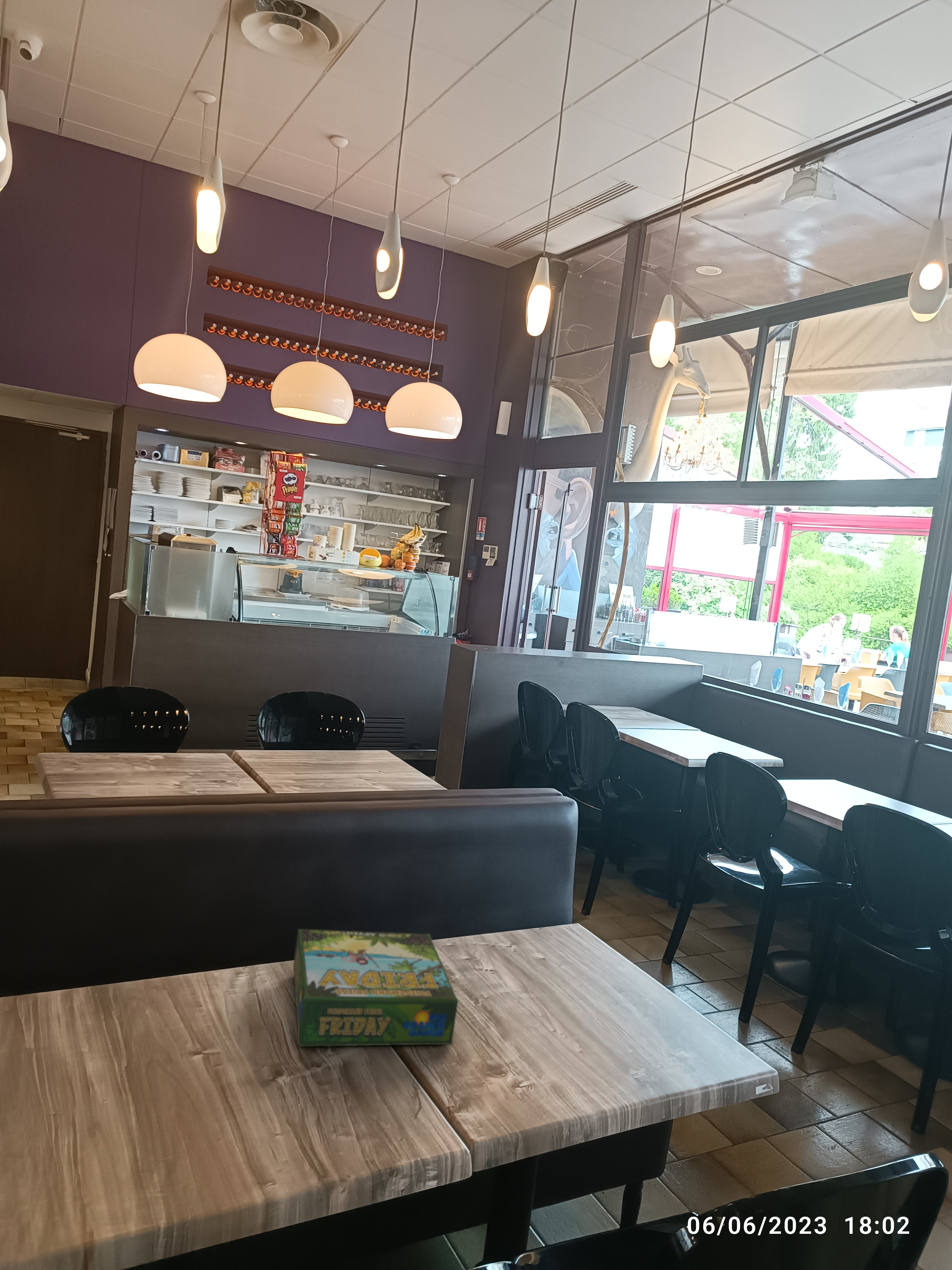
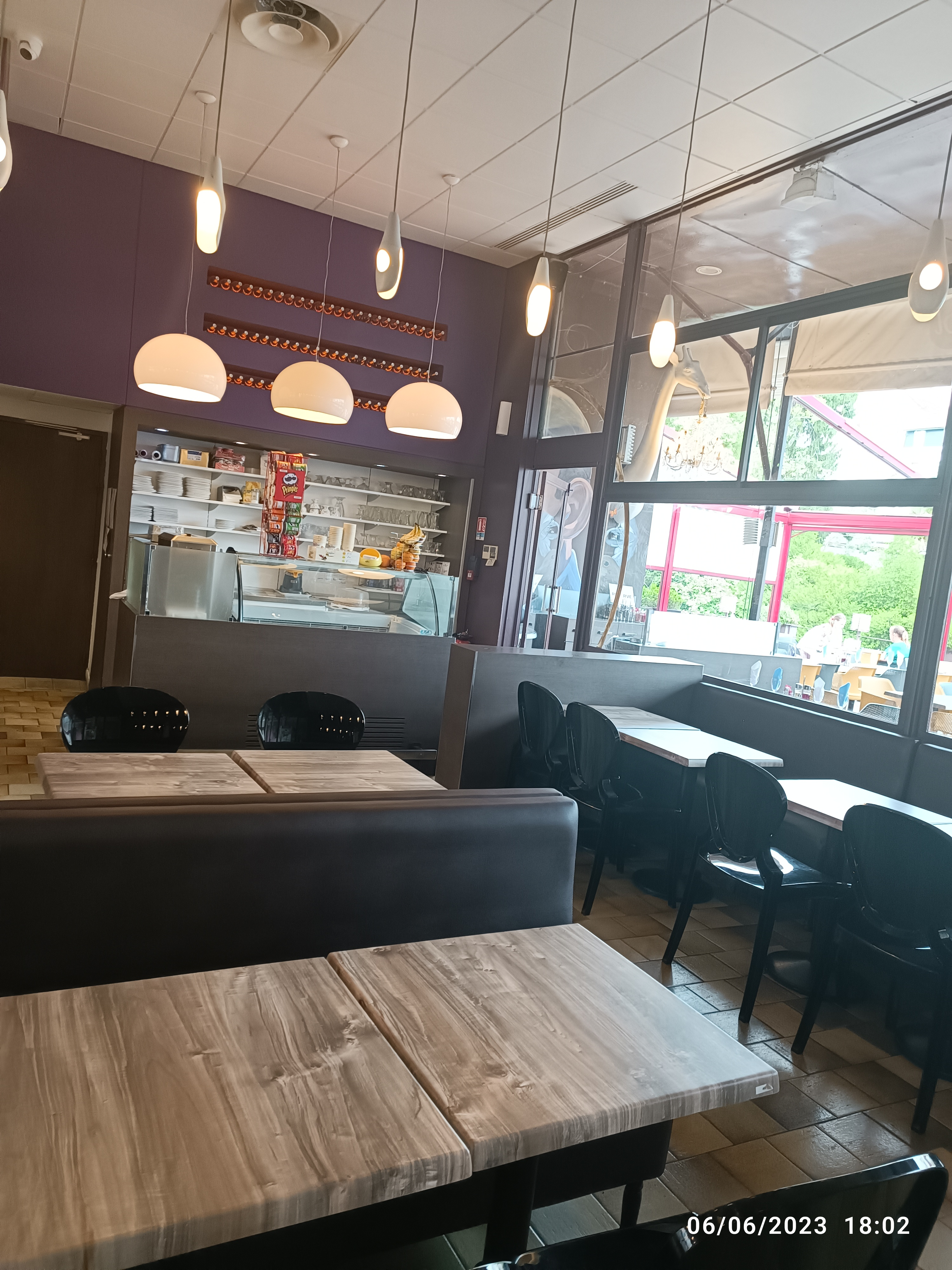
- board game (371, 984)
